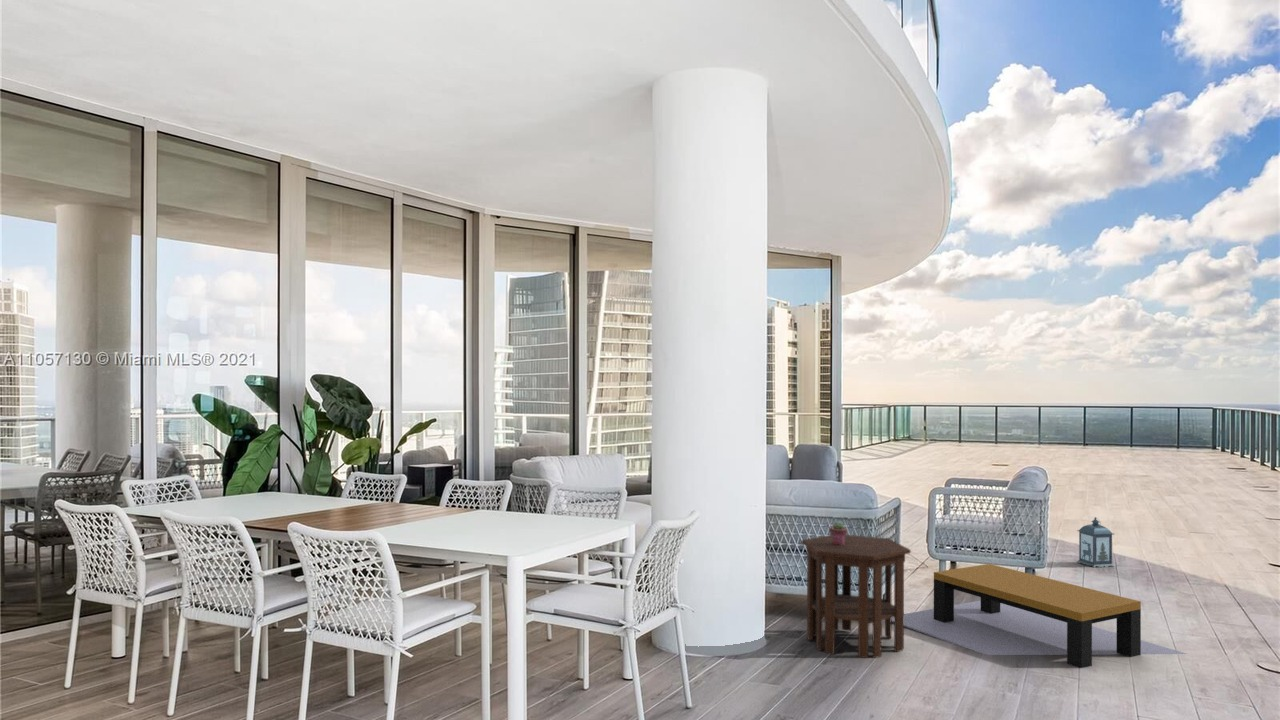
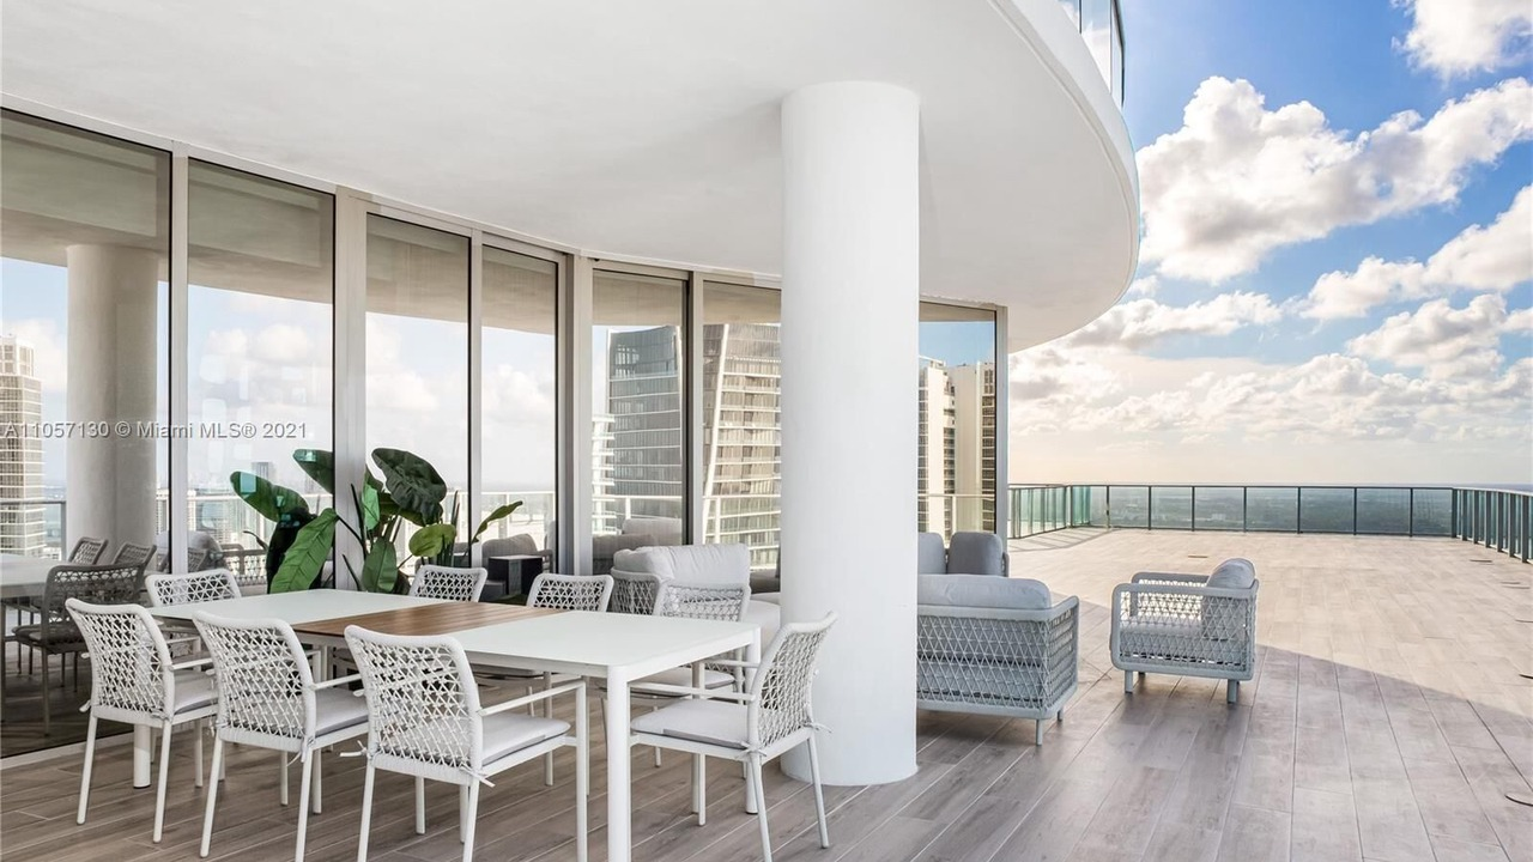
- potted succulent (838, 532)
- side table (854, 596)
- coffee table (1030, 611)
- lantern (1095, 540)
